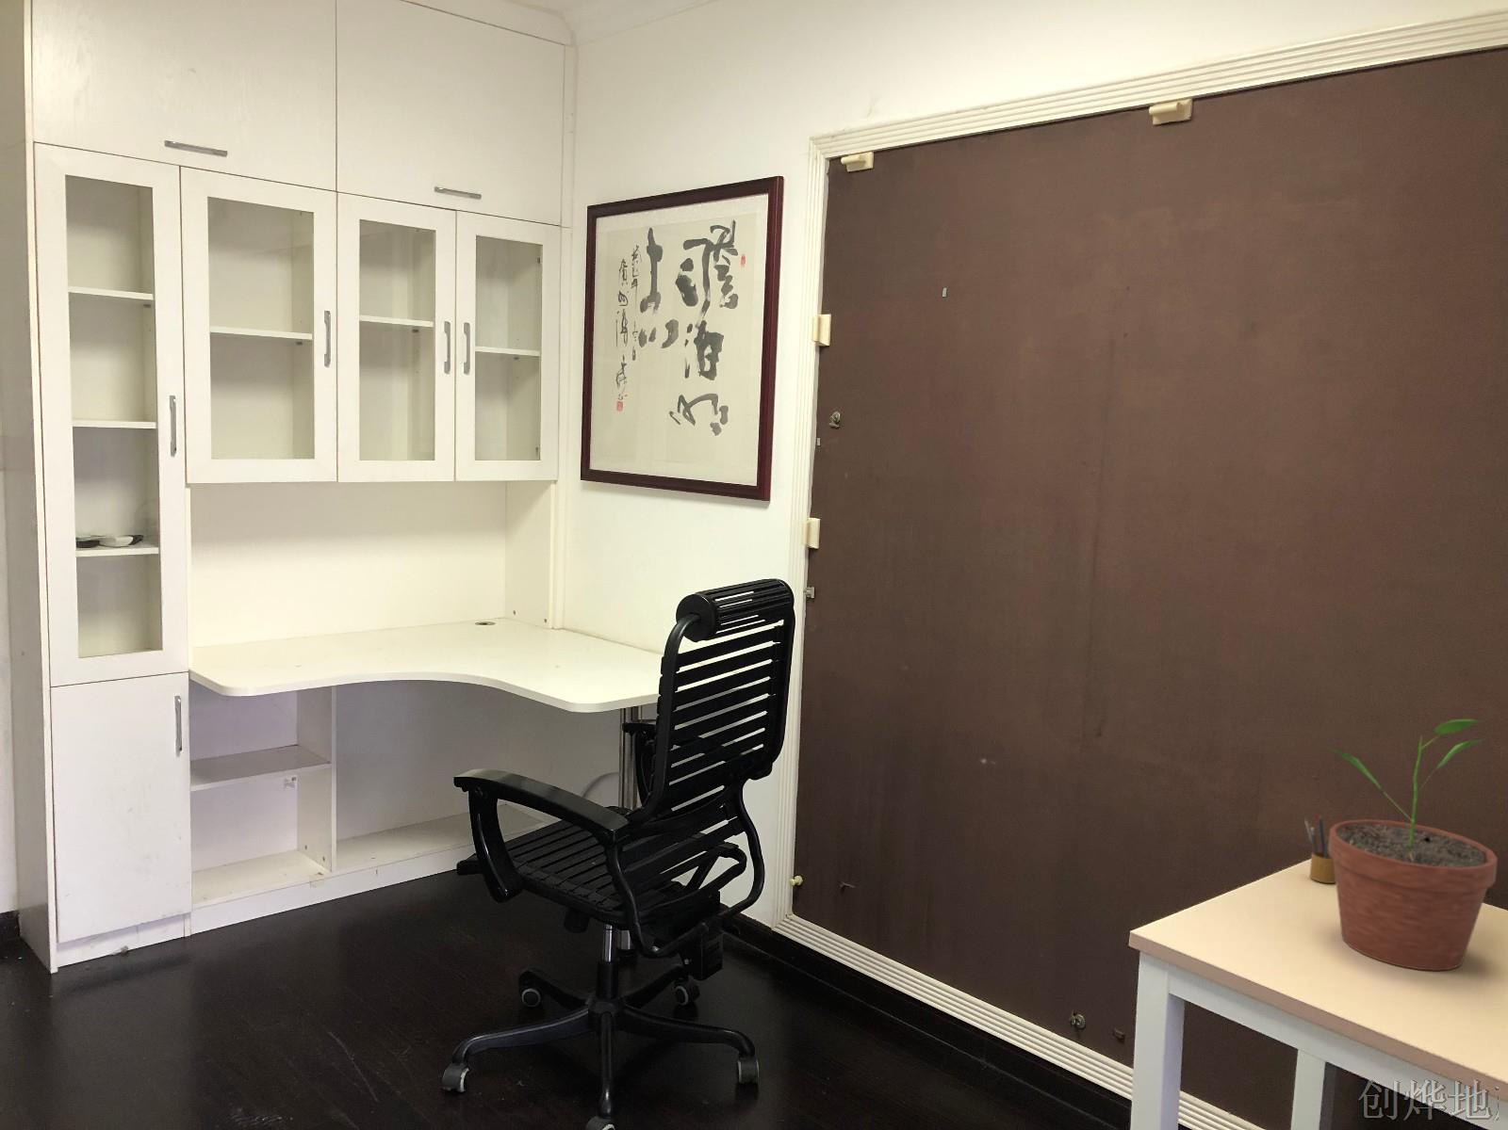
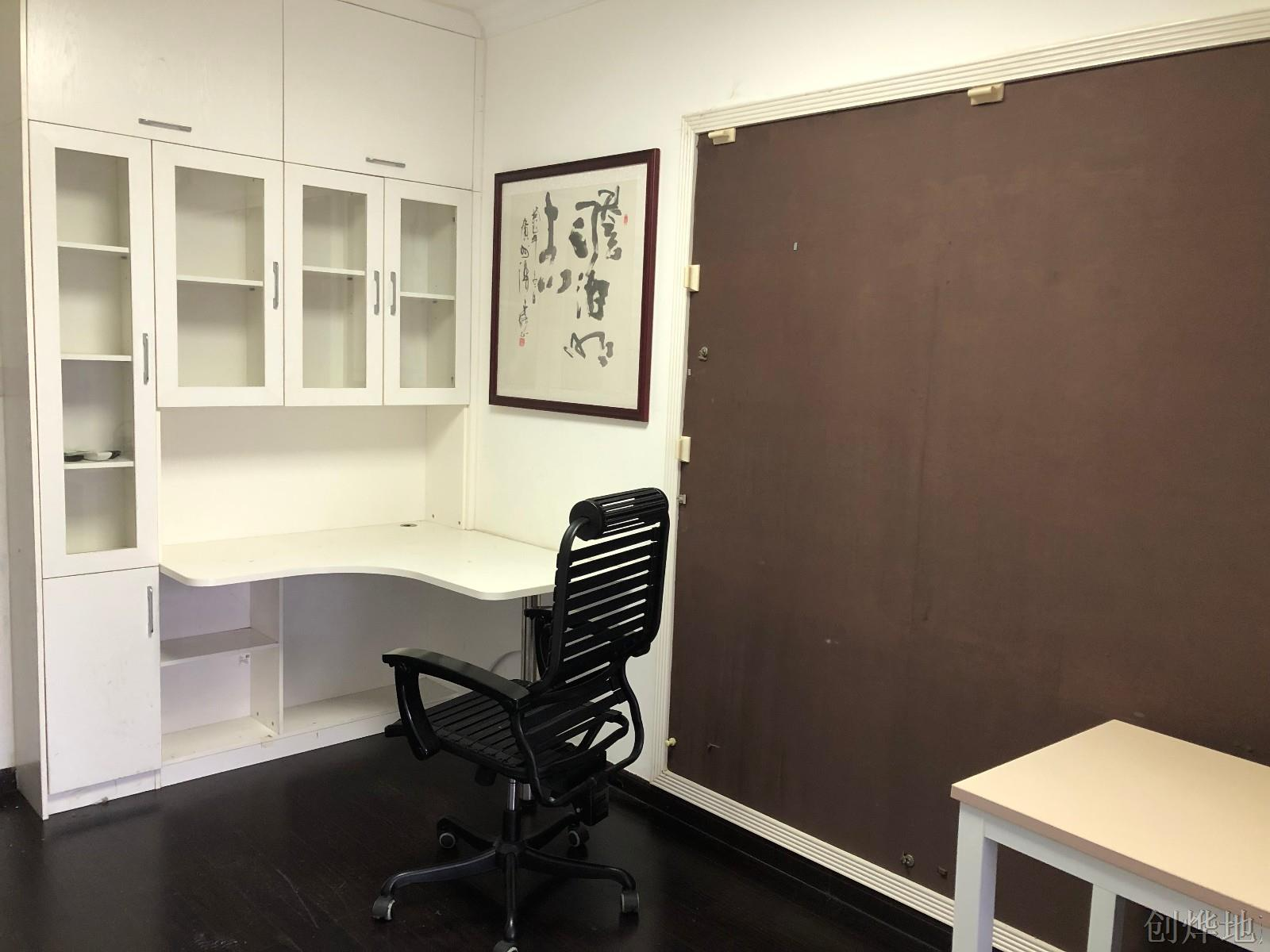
- pencil box (1328, 849)
- potted plant (1412, 827)
